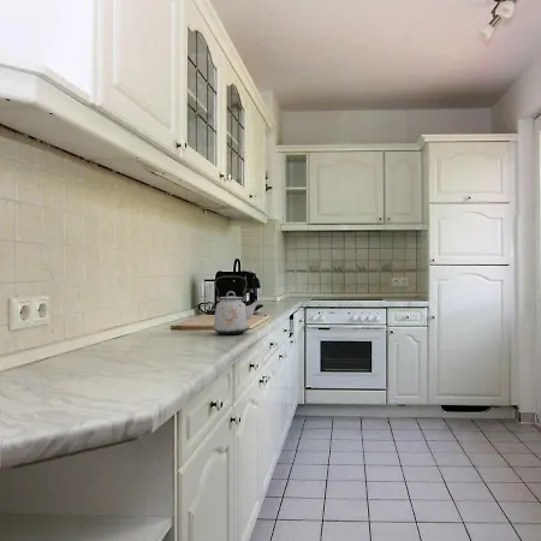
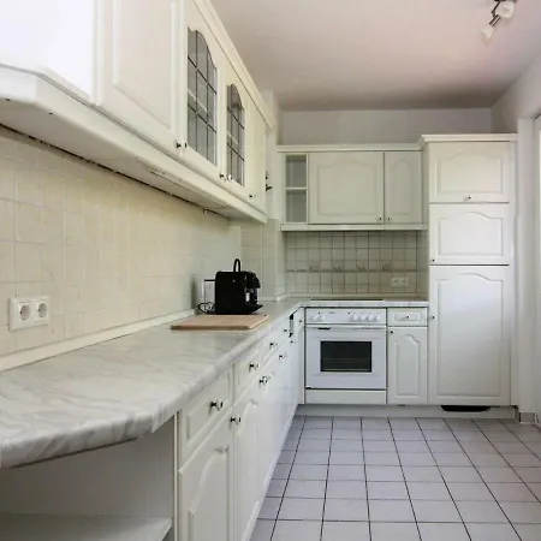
- kettle (237, 304)
